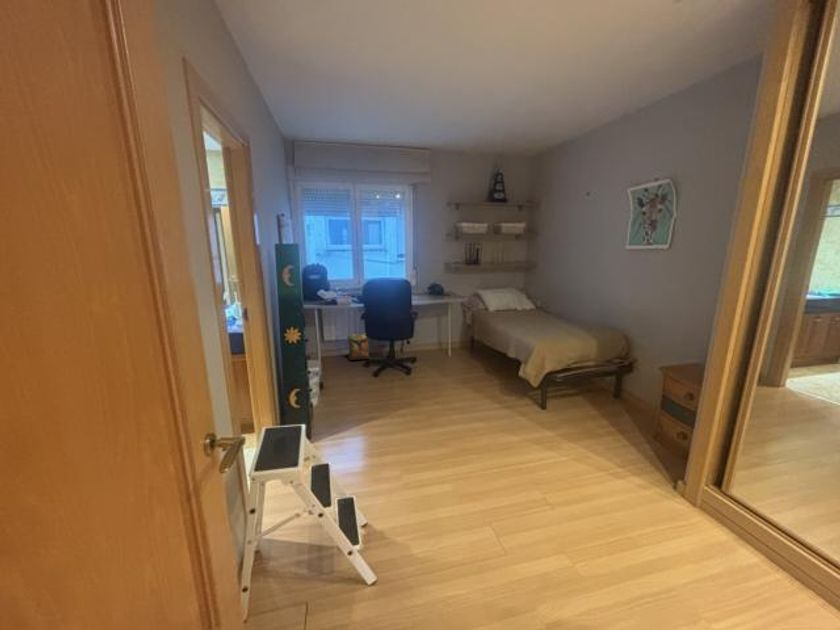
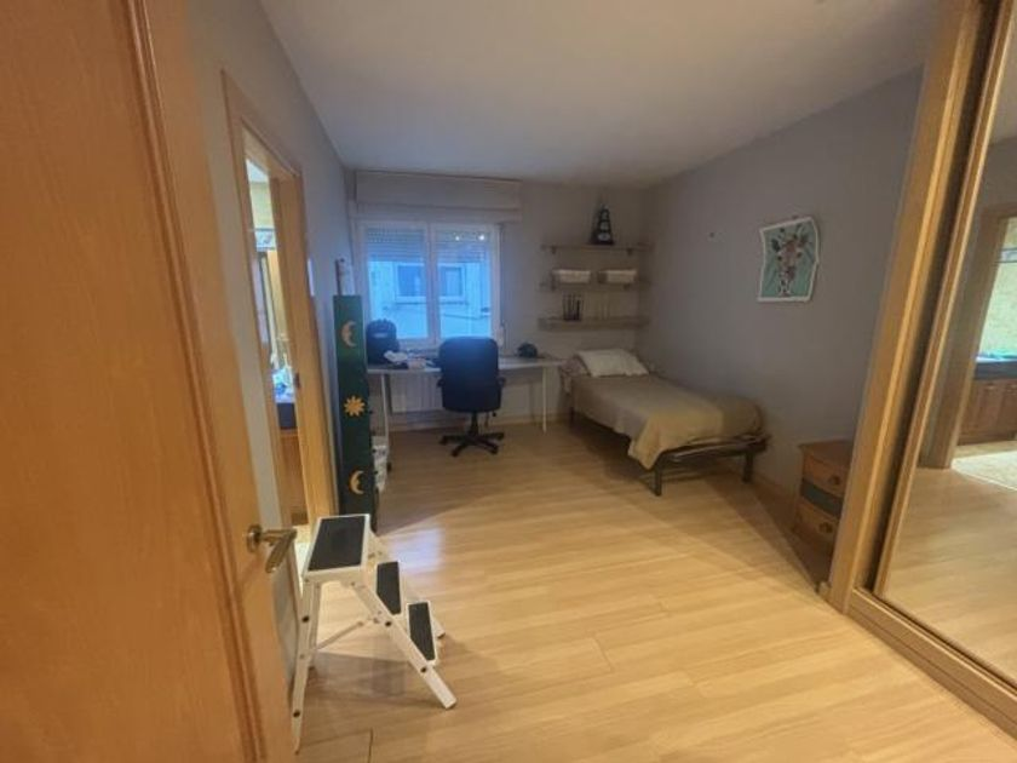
- backpack (359, 344)
